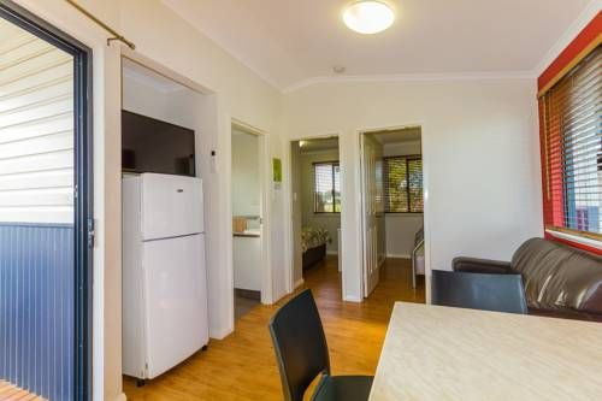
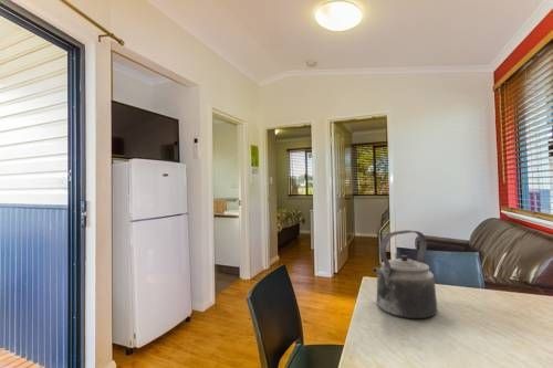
+ kettle (400, 270)
